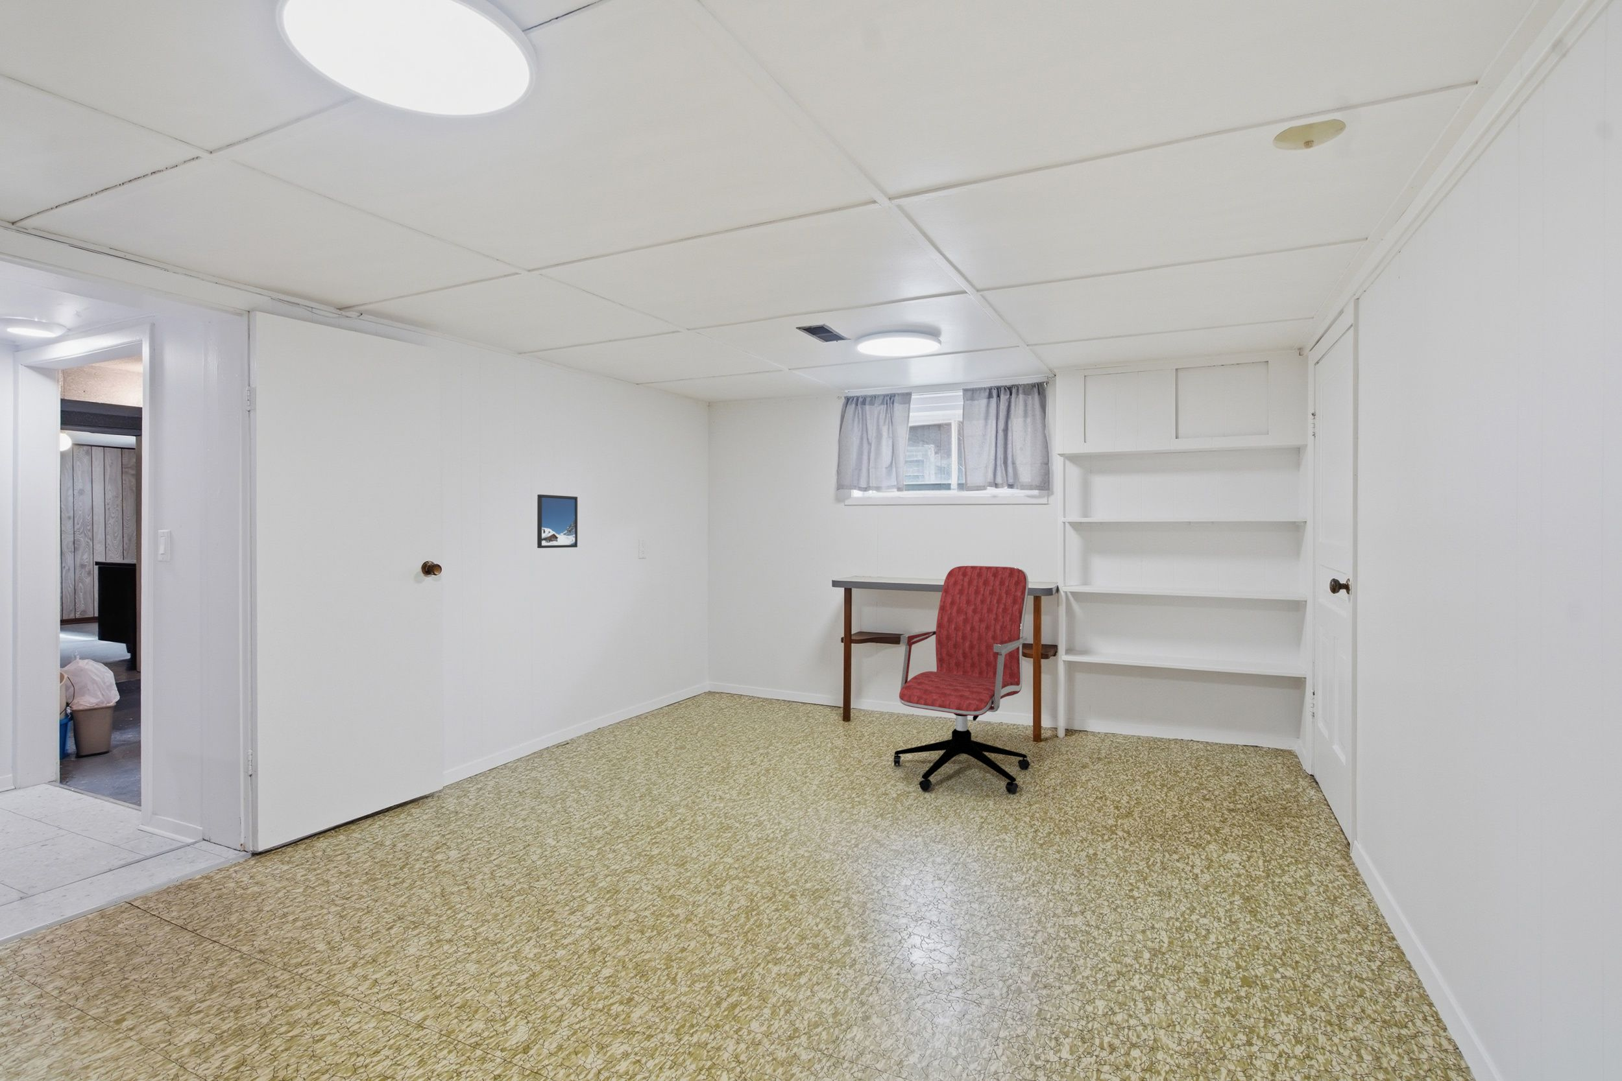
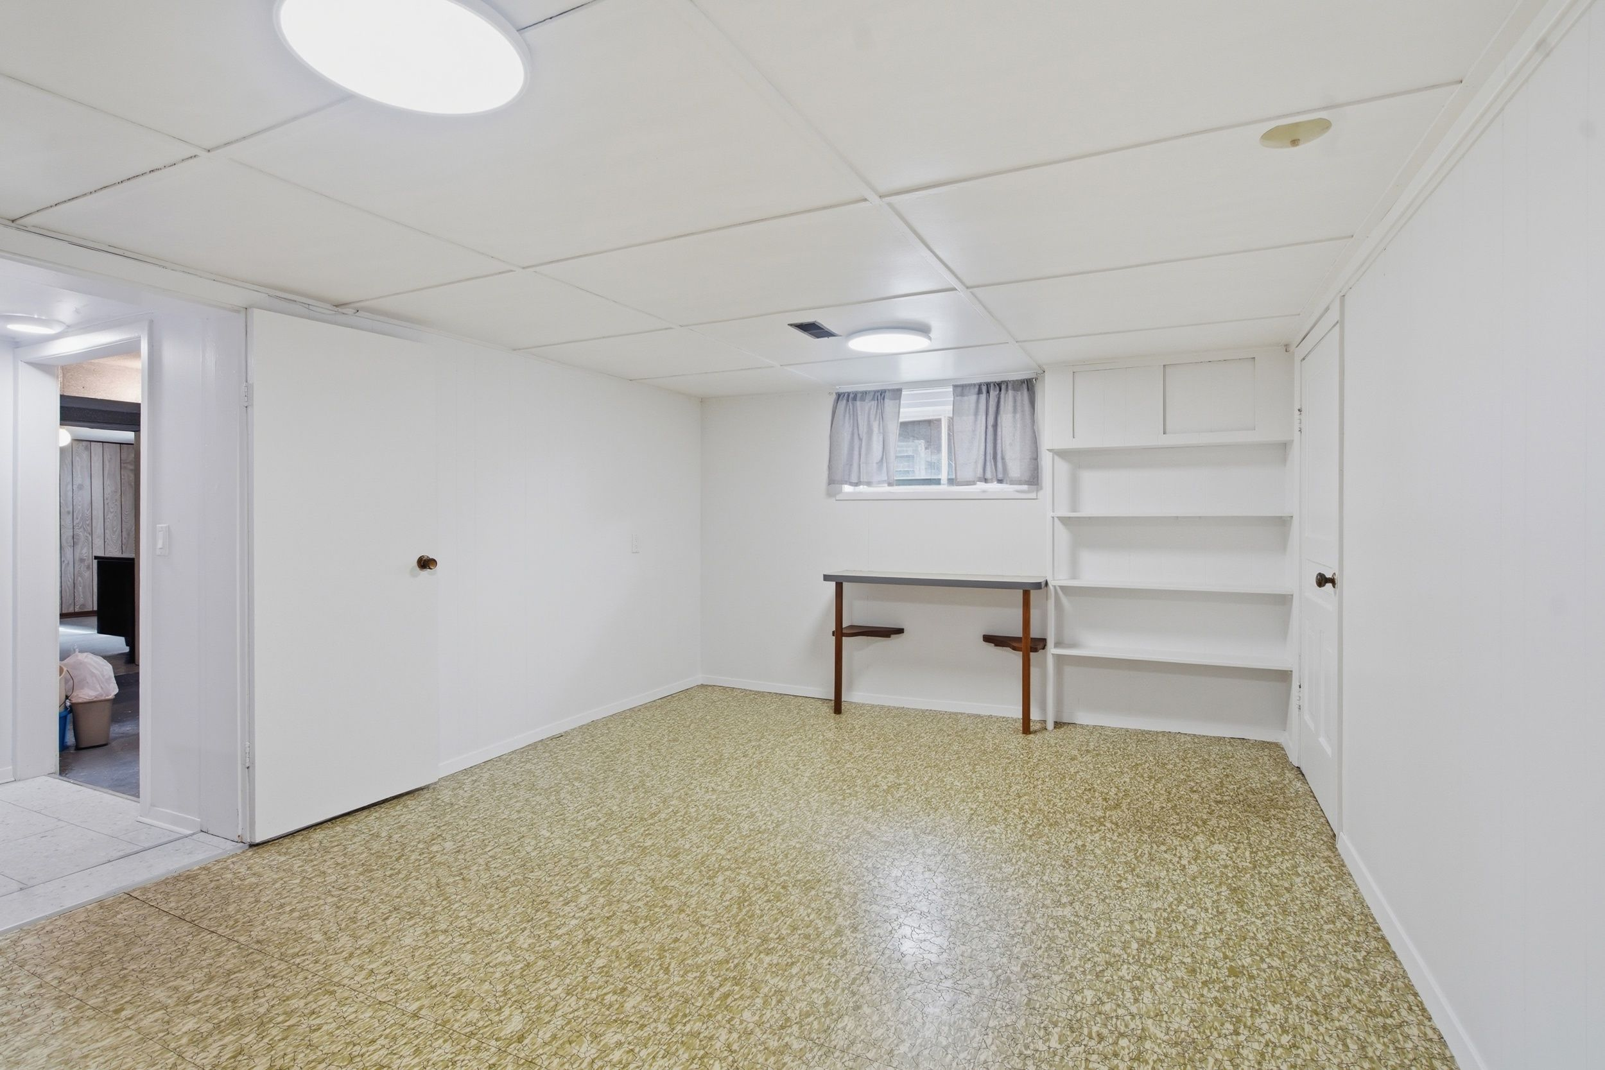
- office chair (959, 671)
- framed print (558, 521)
